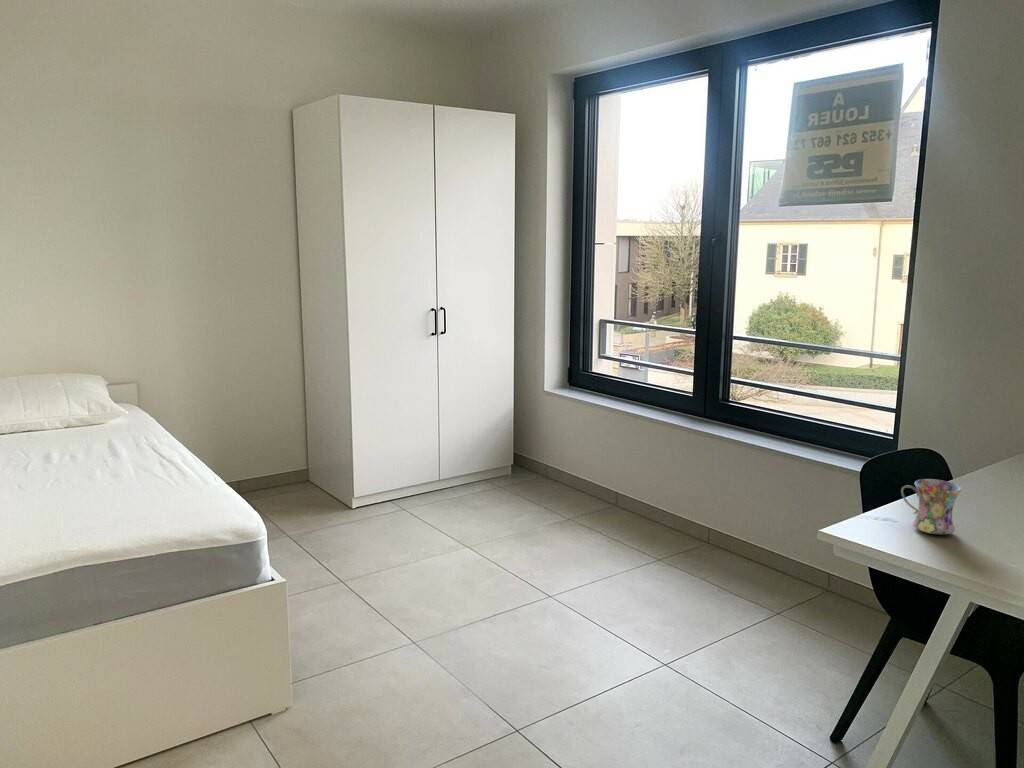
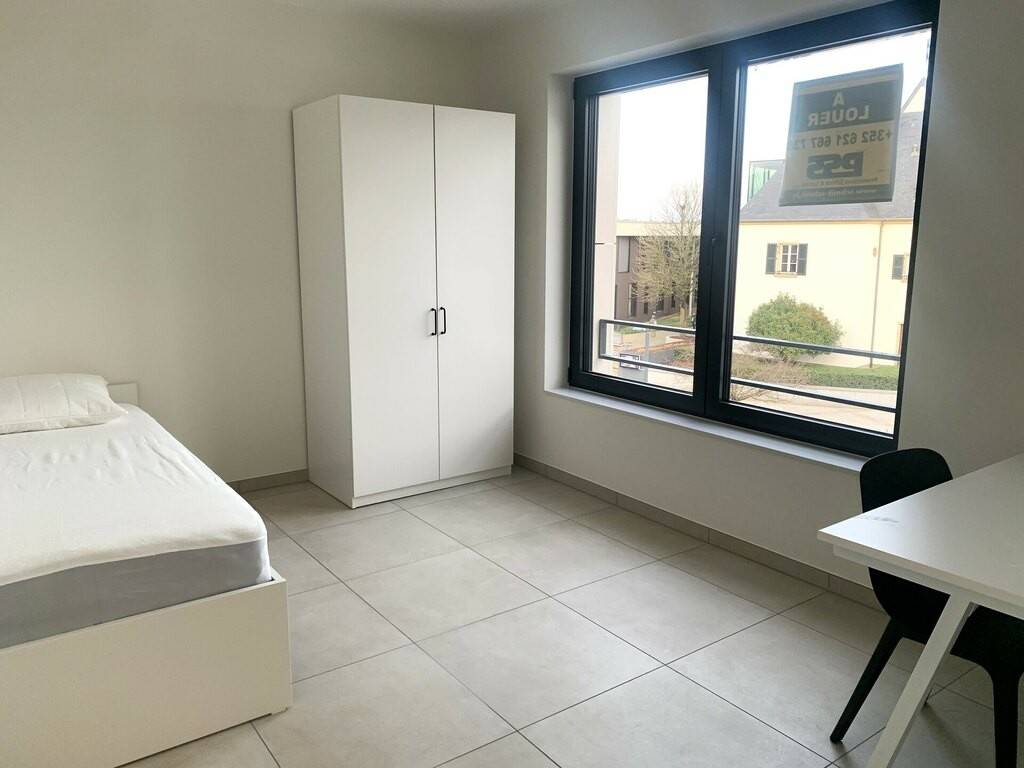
- mug (928, 506)
